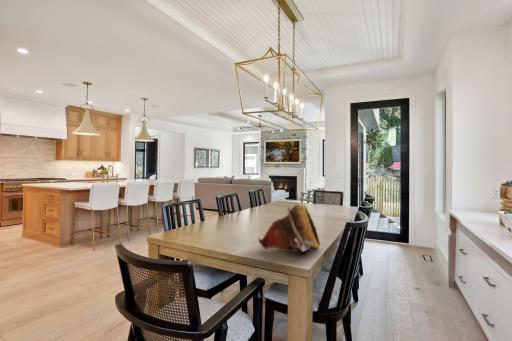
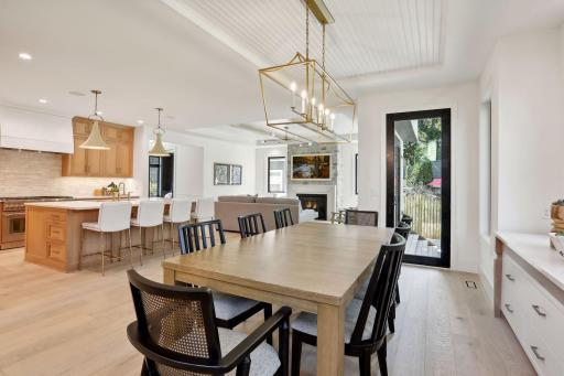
- decorative bowl (289, 226)
